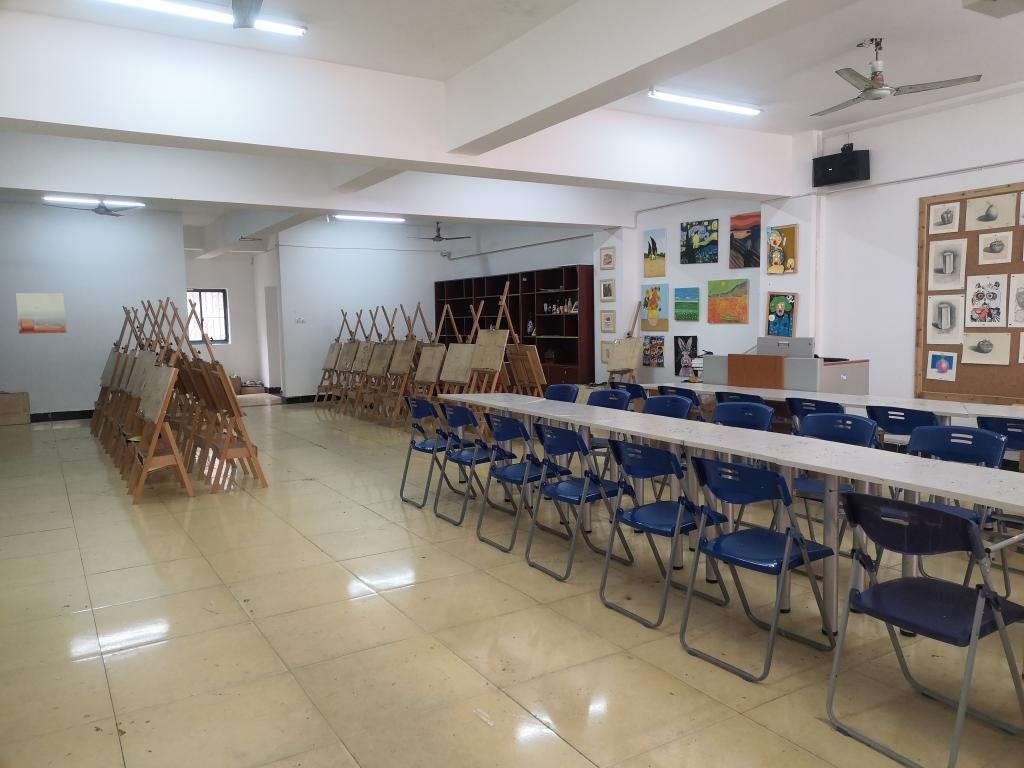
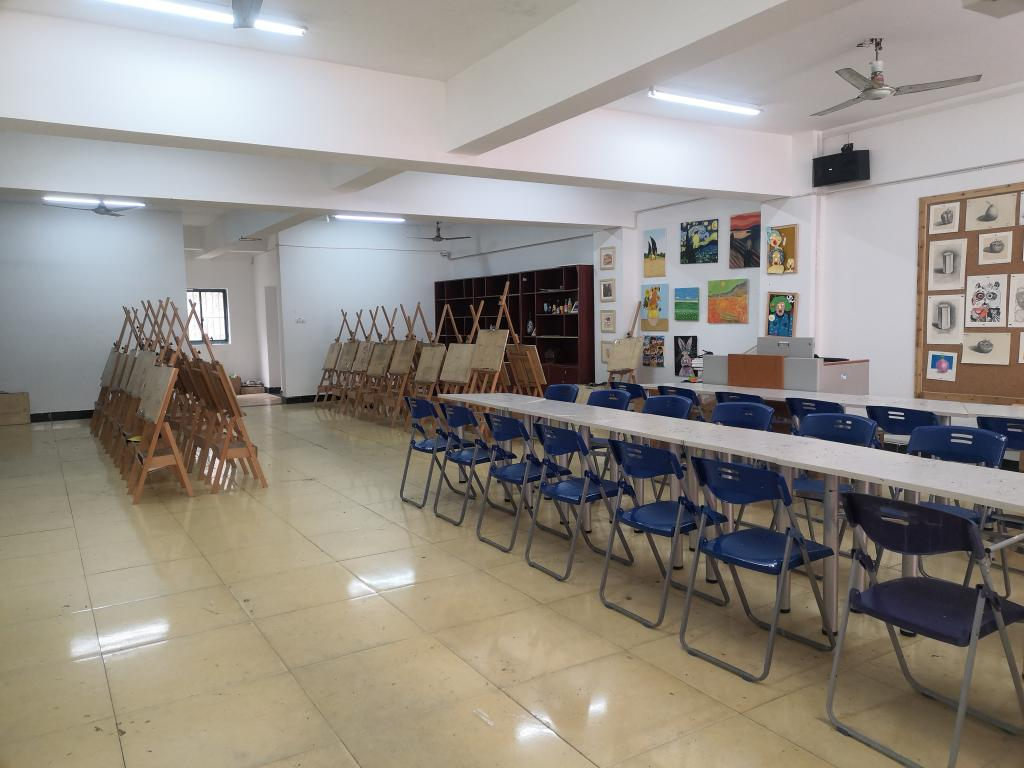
- wall art (41, 313)
